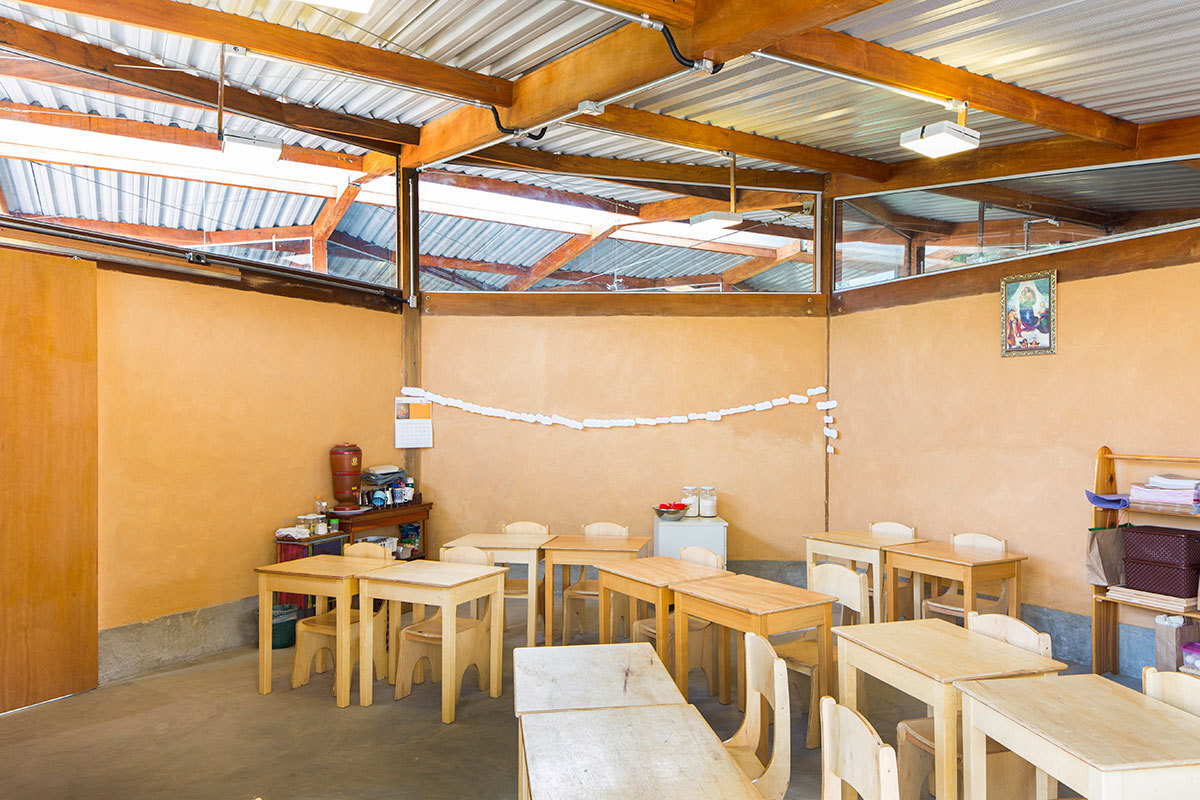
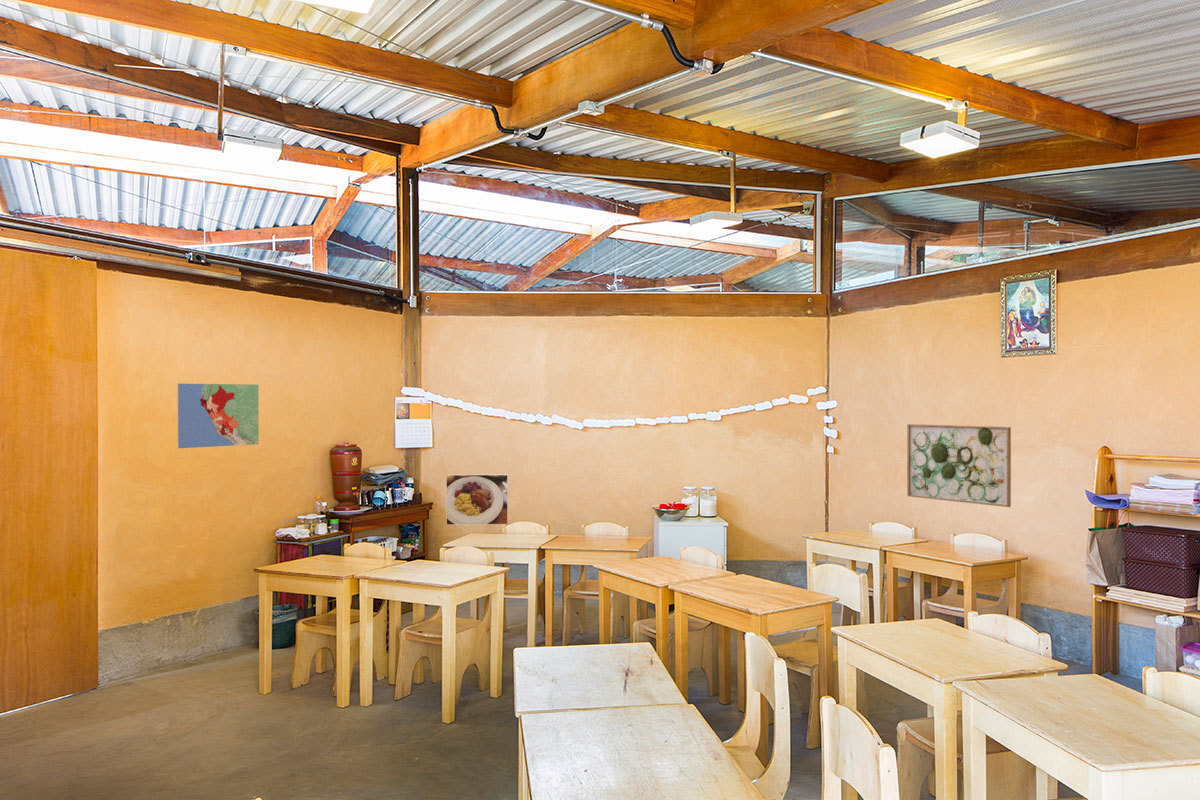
+ map (220, 415)
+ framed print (477, 499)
+ wall art (955, 463)
